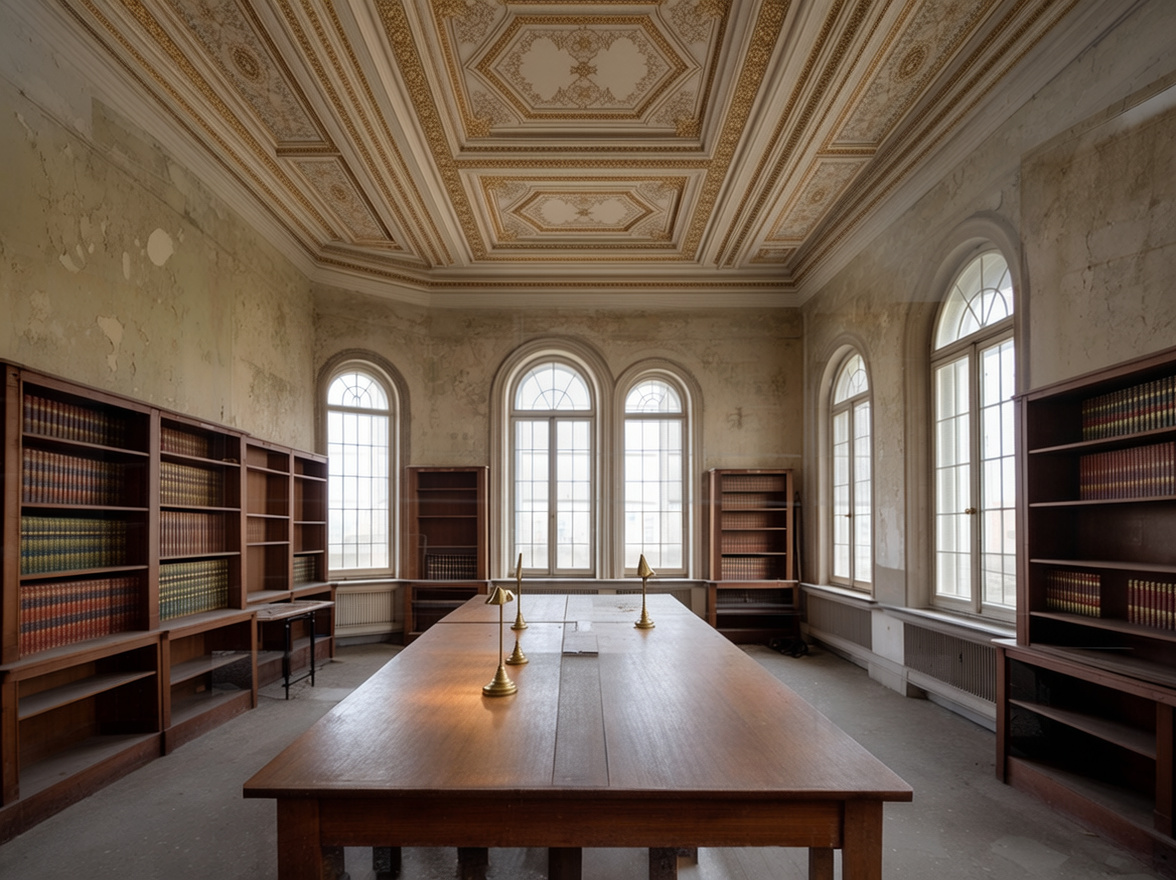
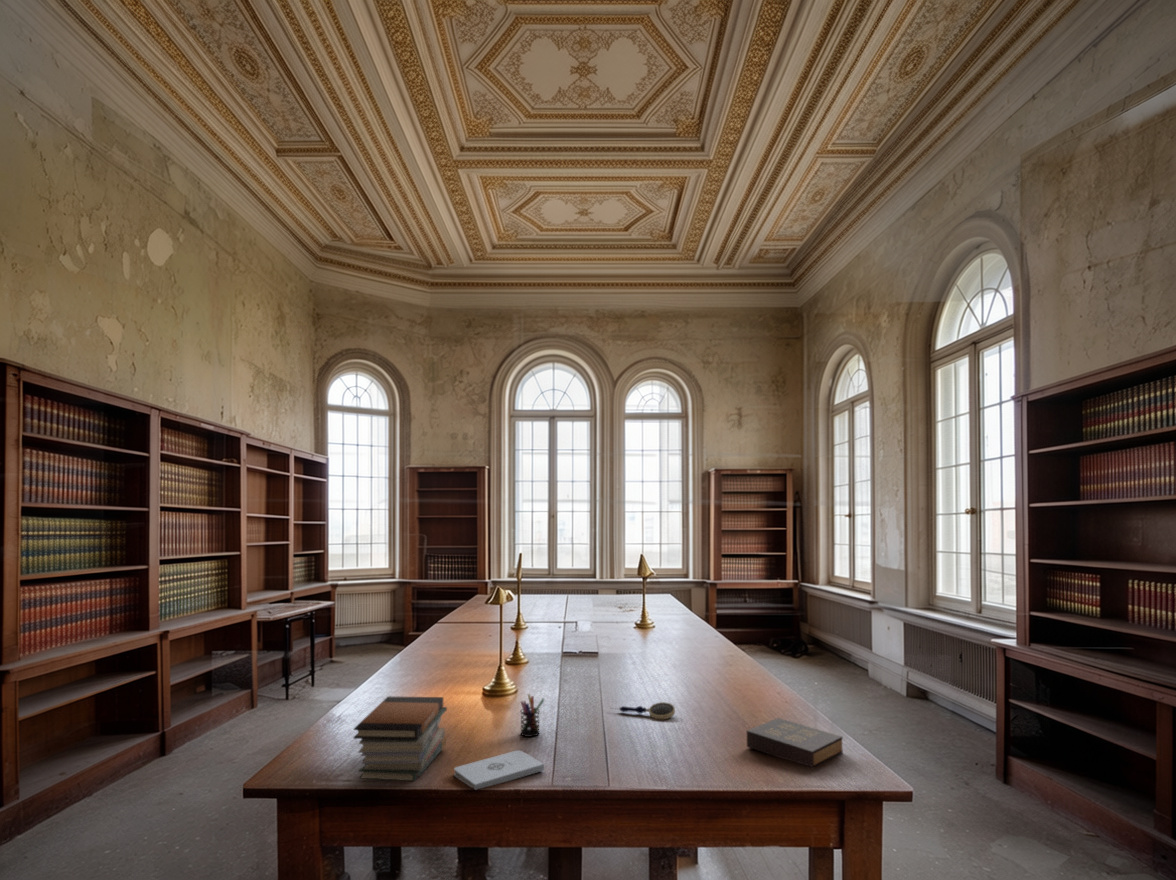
+ pen holder (532, 713)
+ book stack (402, 737)
+ notepad (498, 769)
+ magnifying glass (639, 708)
+ hardback book (794, 741)
